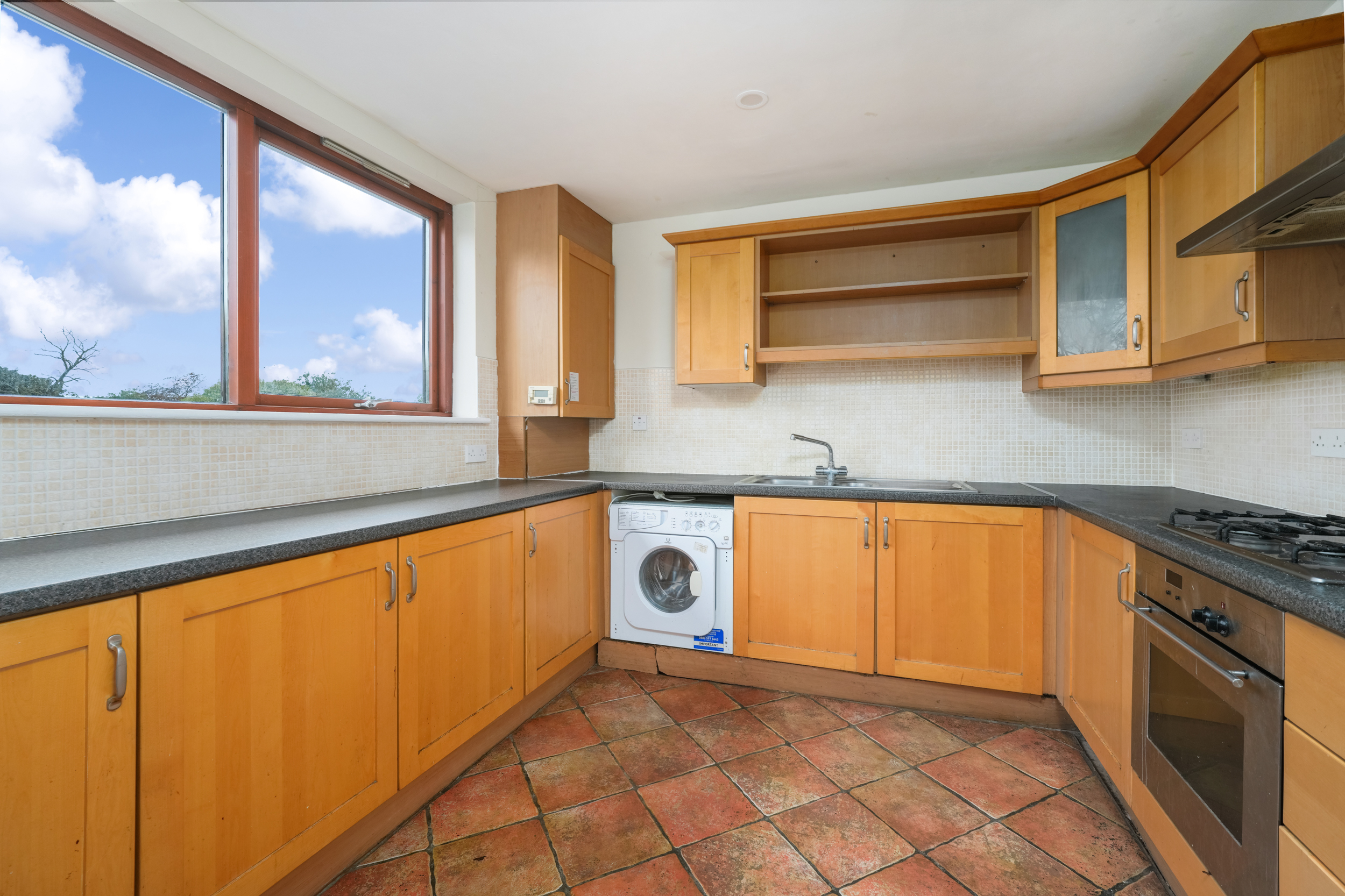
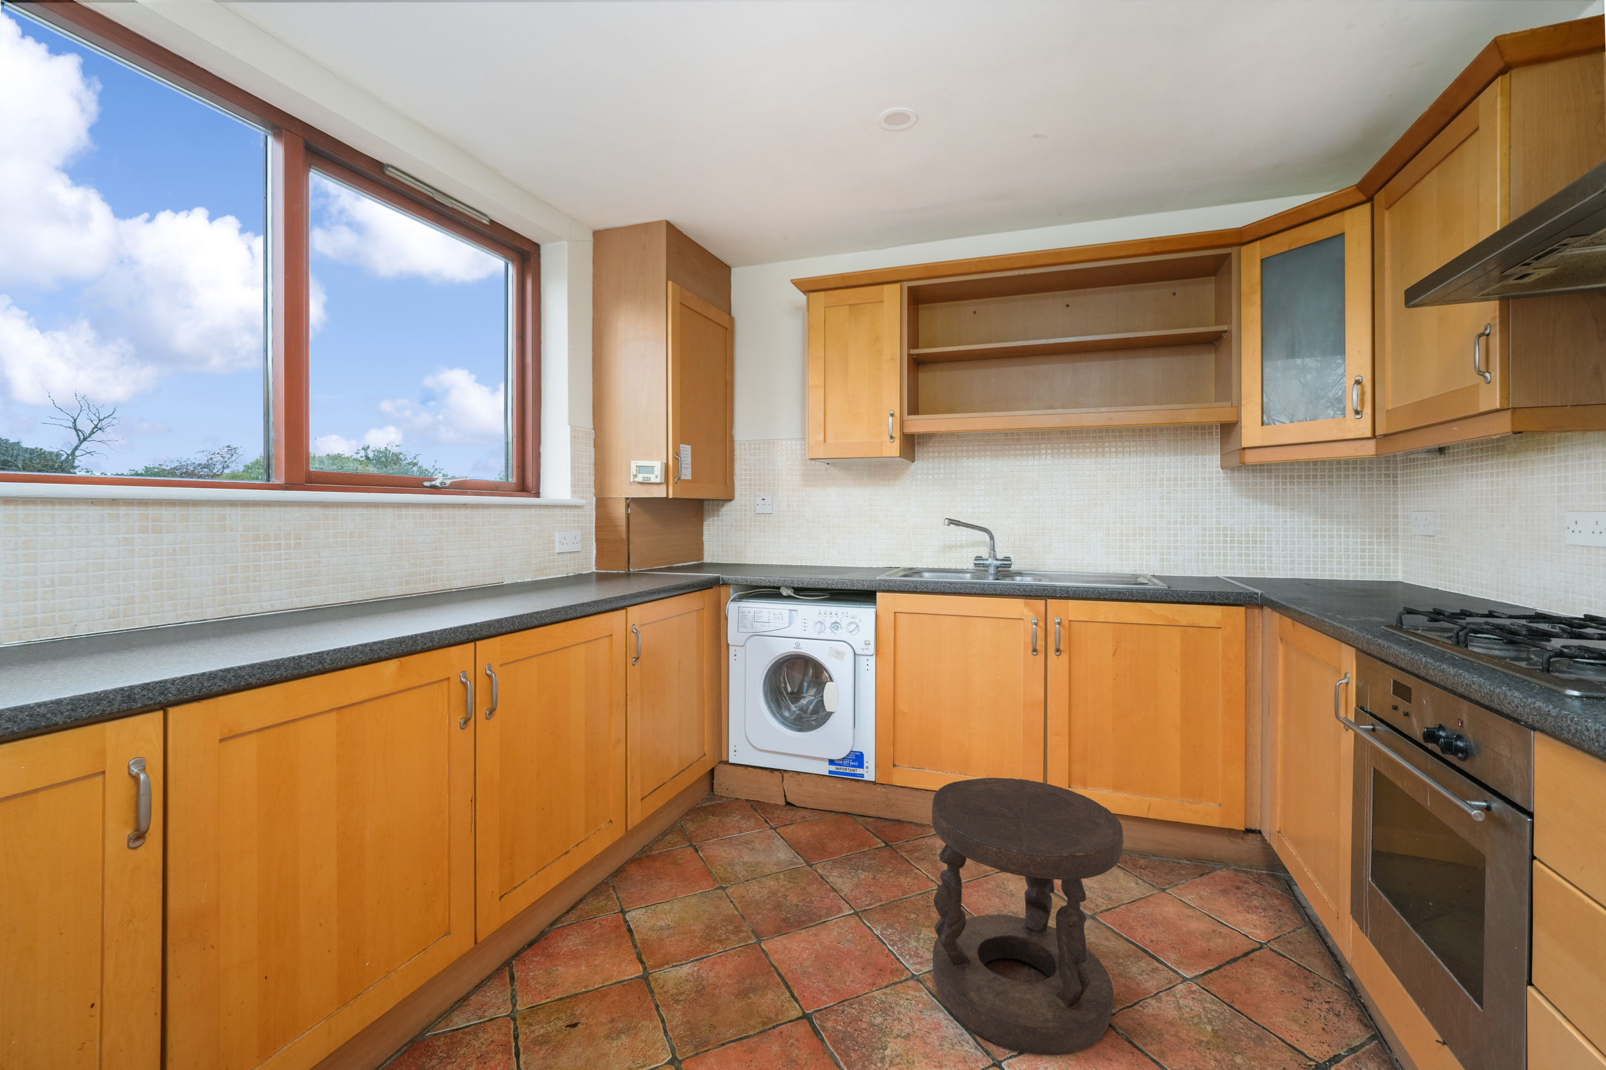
+ stool (1024, 898)
